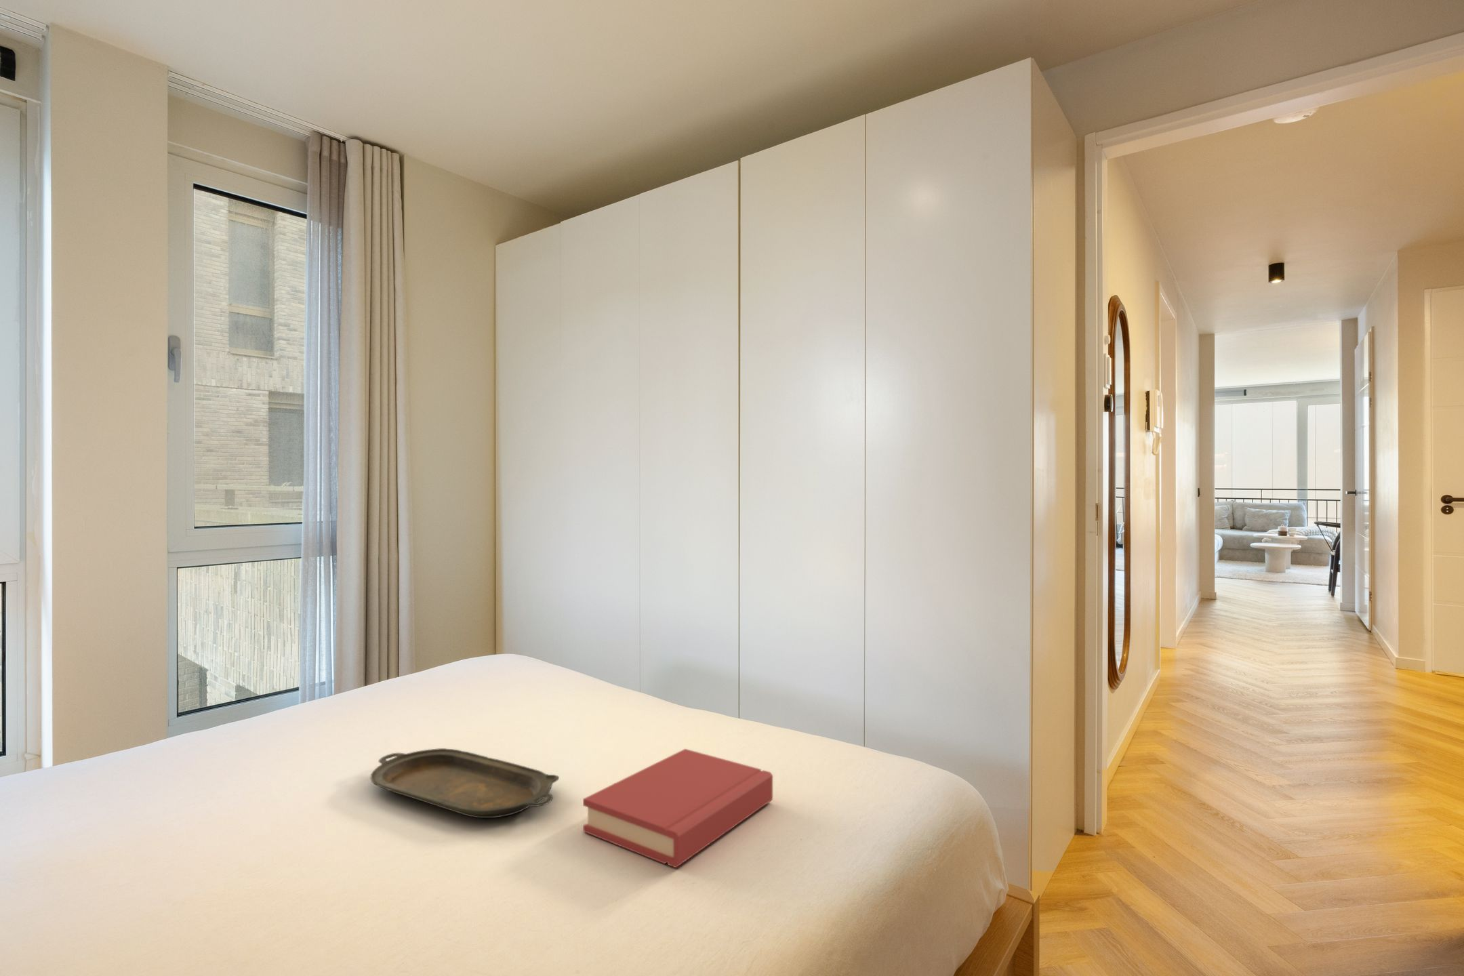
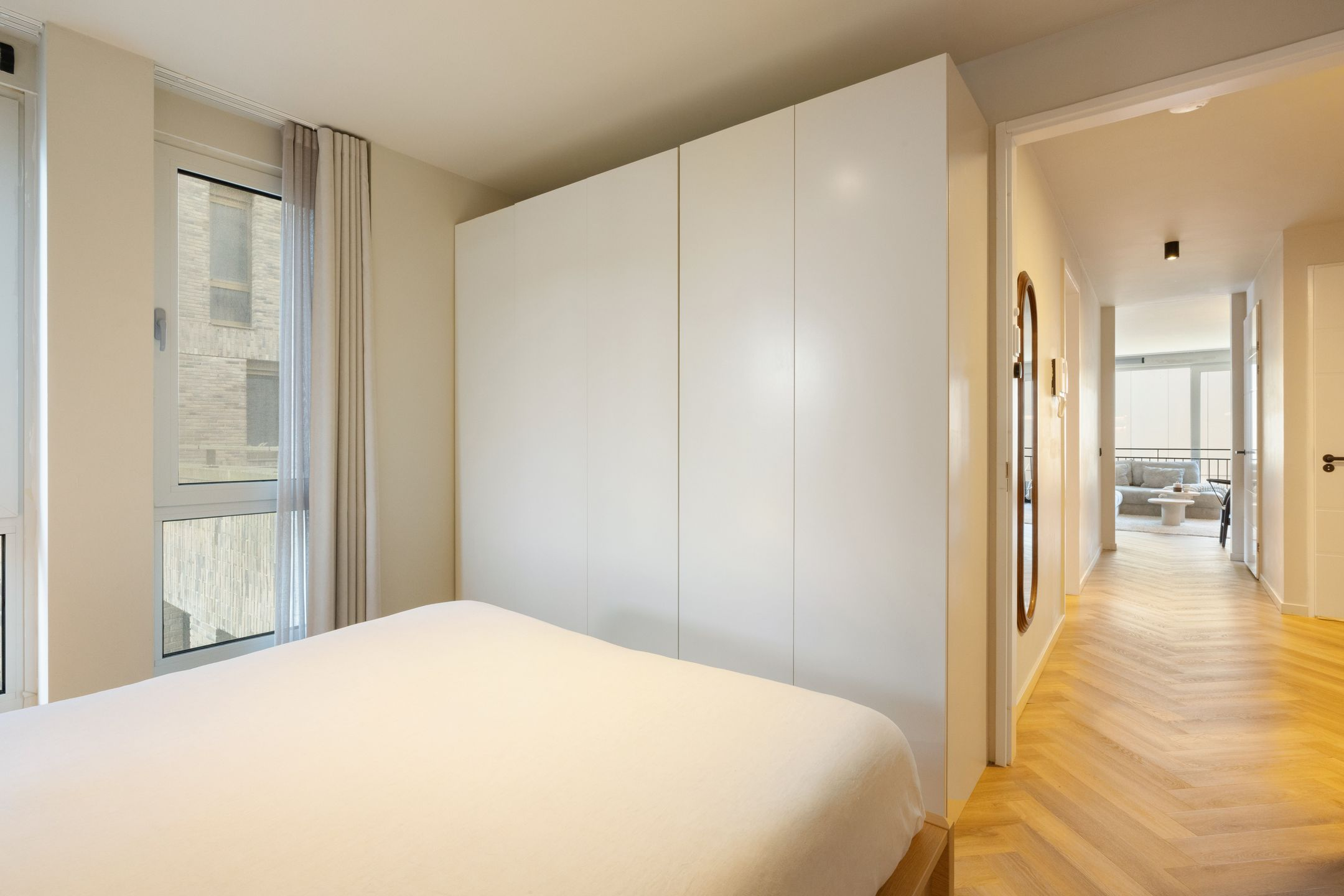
- serving tray (460, 783)
- hardback book (682, 801)
